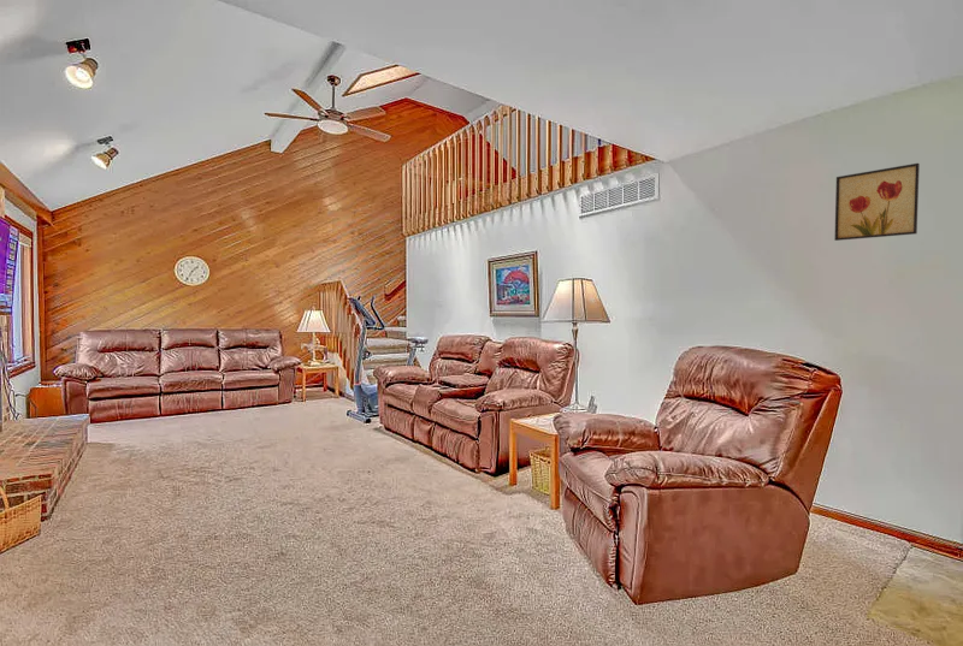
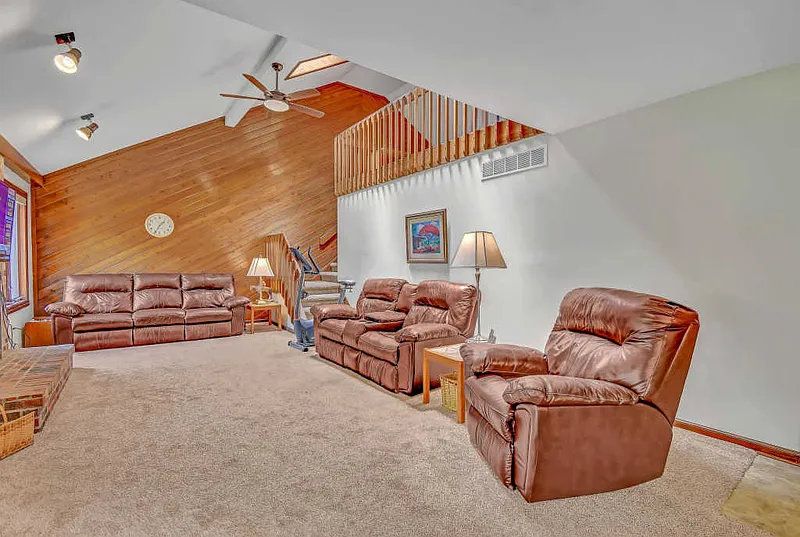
- wall art (875, 203)
